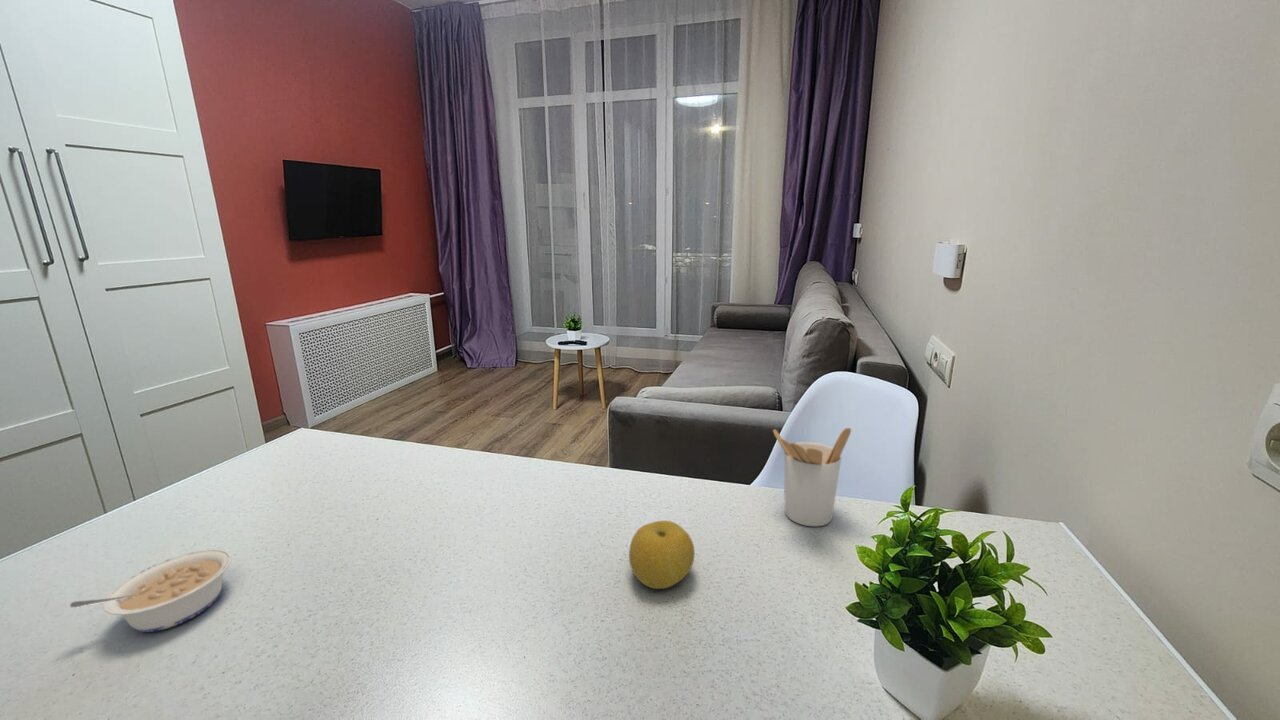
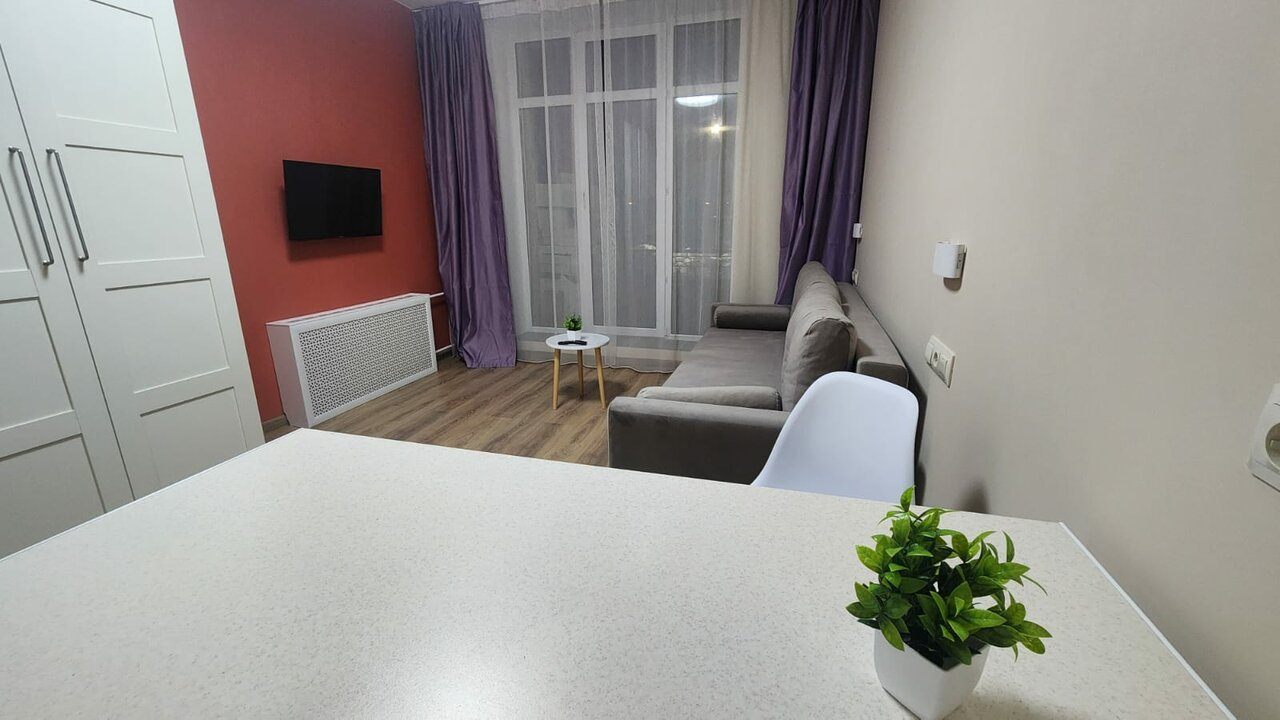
- utensil holder (807, 474)
- fruit (661, 552)
- legume (170, 592)
